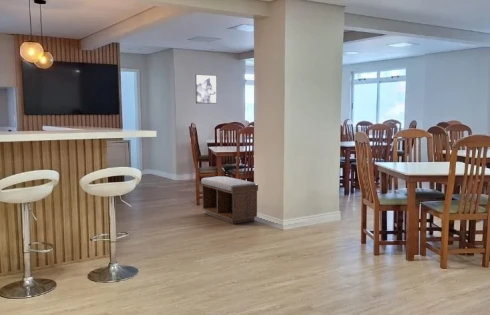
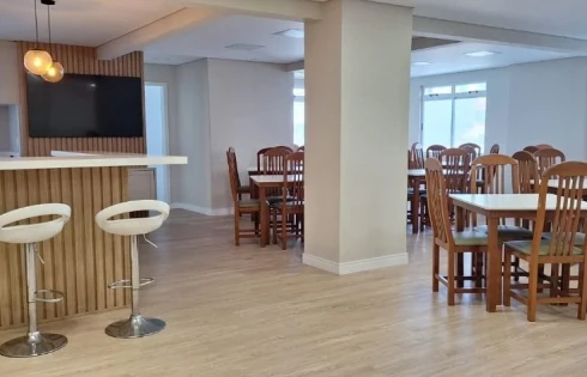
- wall art (206, 89)
- bench (228, 198)
